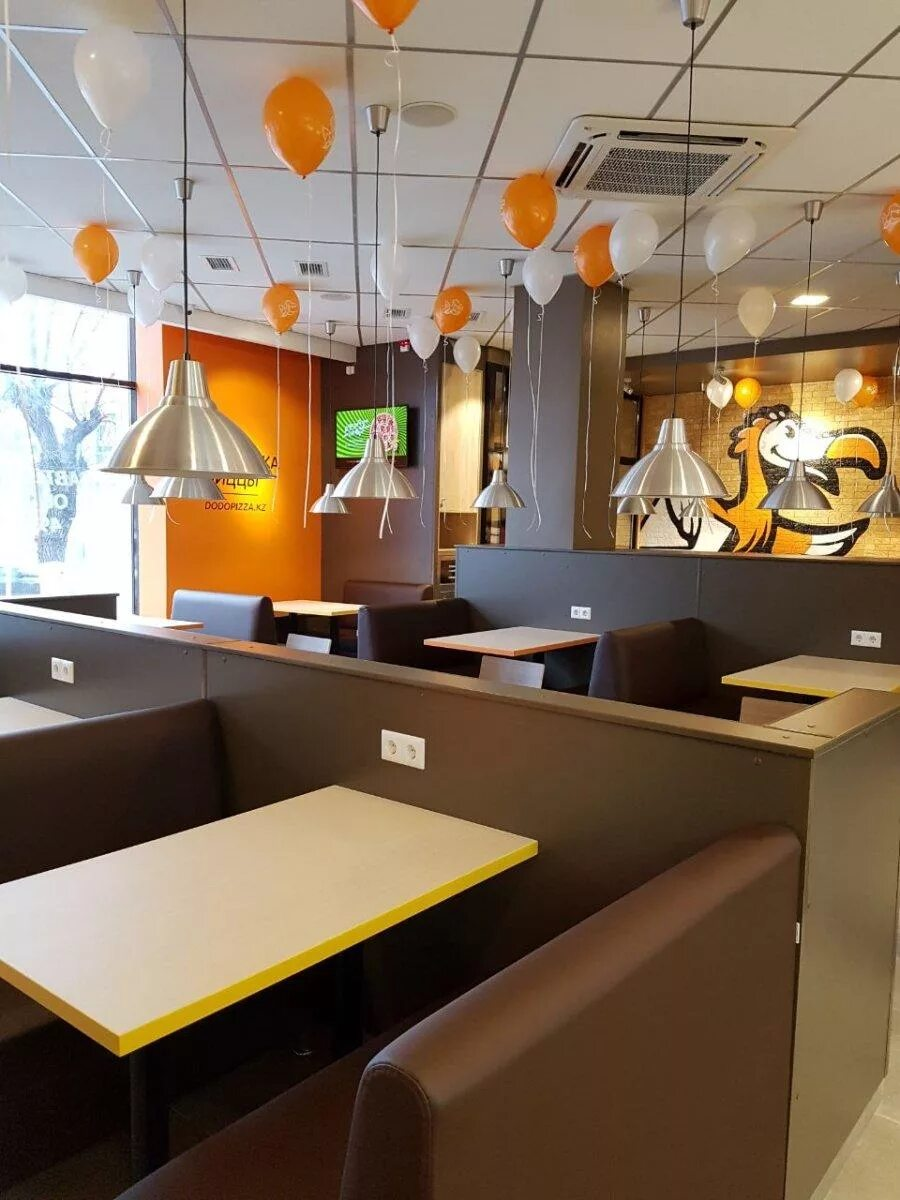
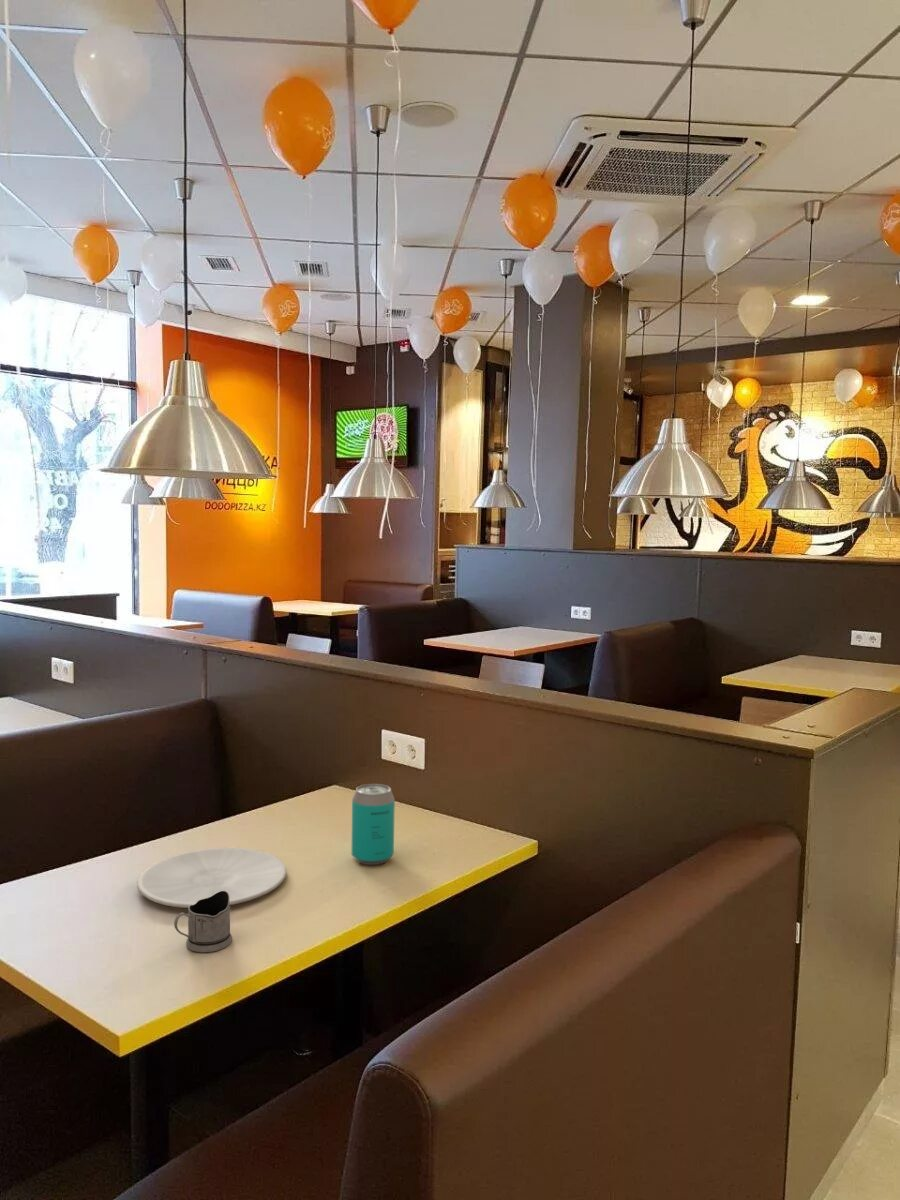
+ beverage can (373, 824)
+ plate (213, 877)
+ tea glass holder (202, 921)
